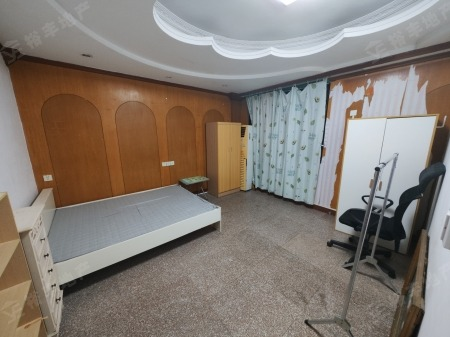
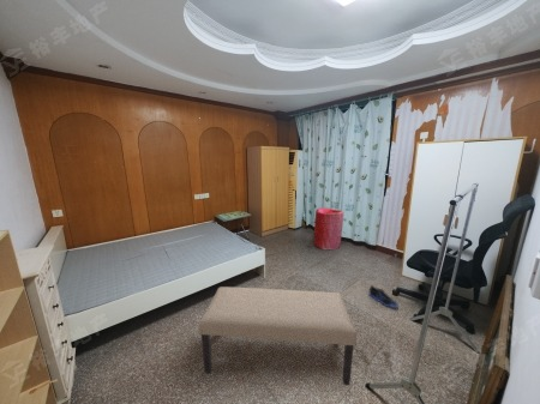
+ bench (276, 328)
+ laundry hamper (328, 227)
+ sneaker (383, 296)
